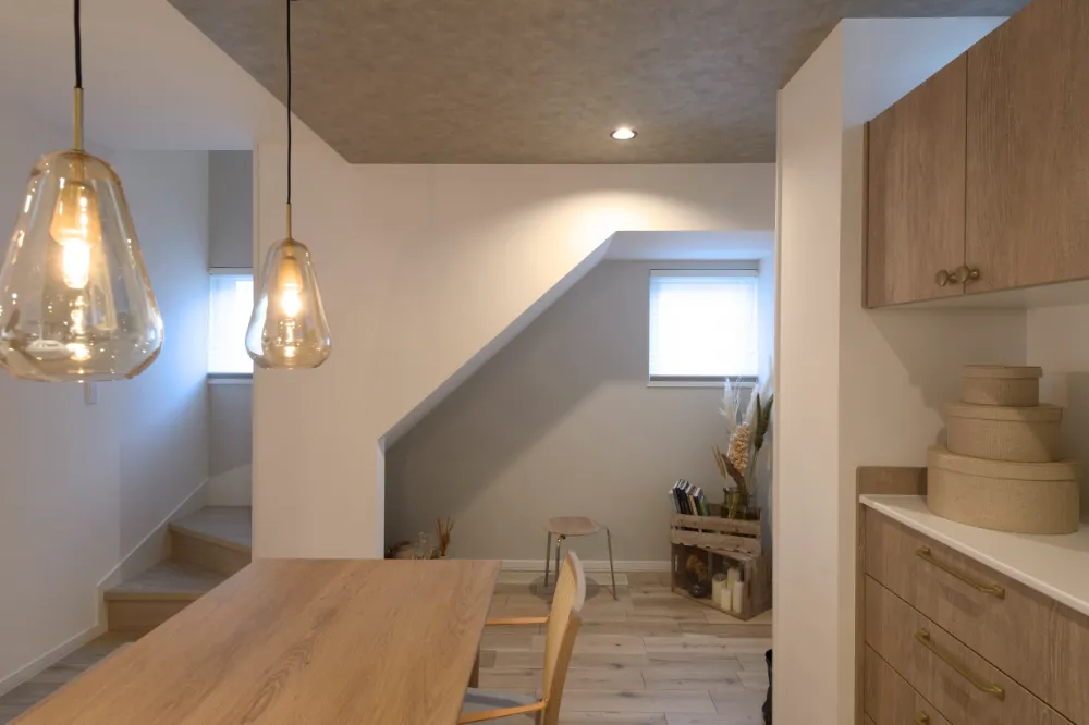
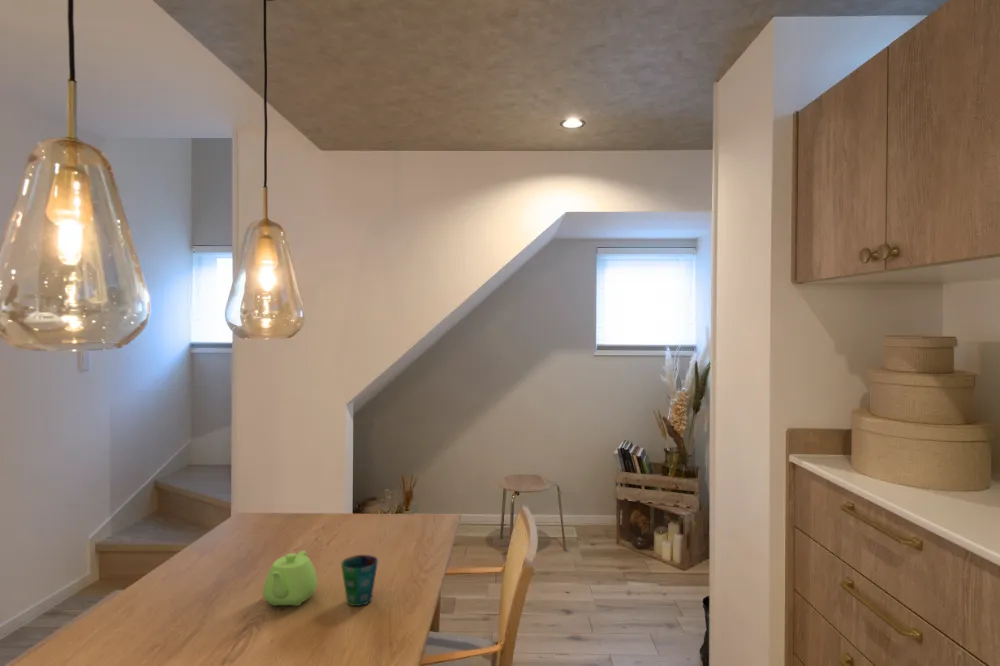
+ teapot (289, 577)
+ cup (361, 578)
